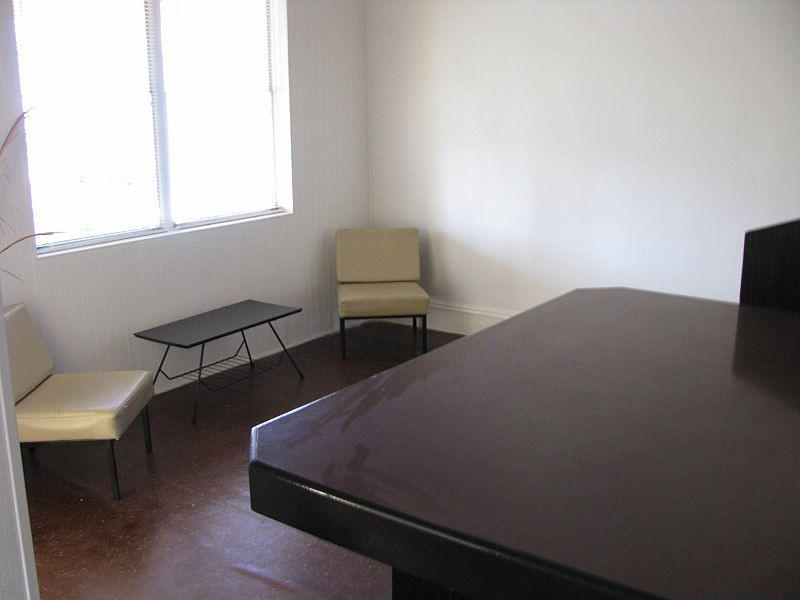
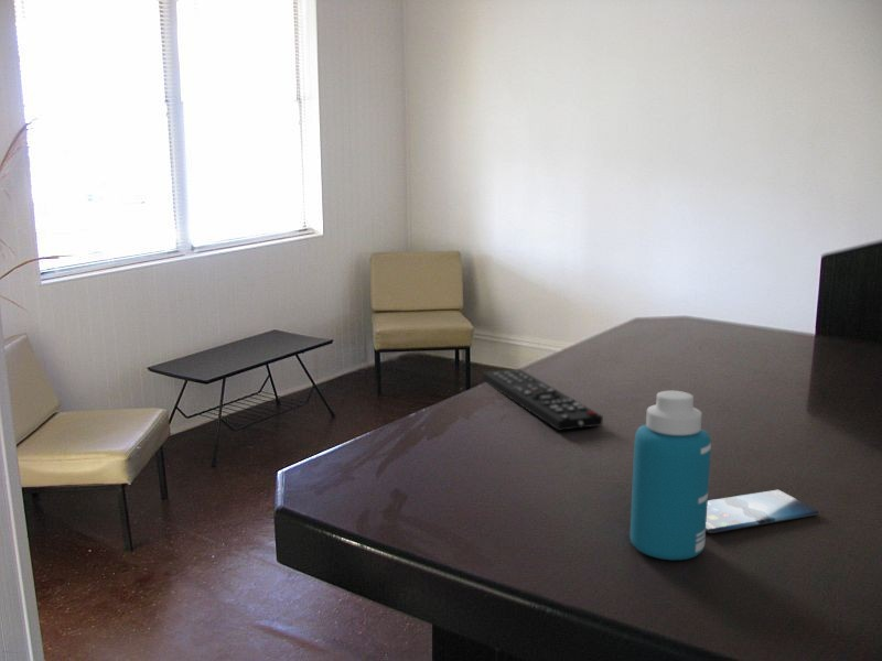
+ bottle (670, 472)
+ smartphone (744, 510)
+ remote control (537, 395)
